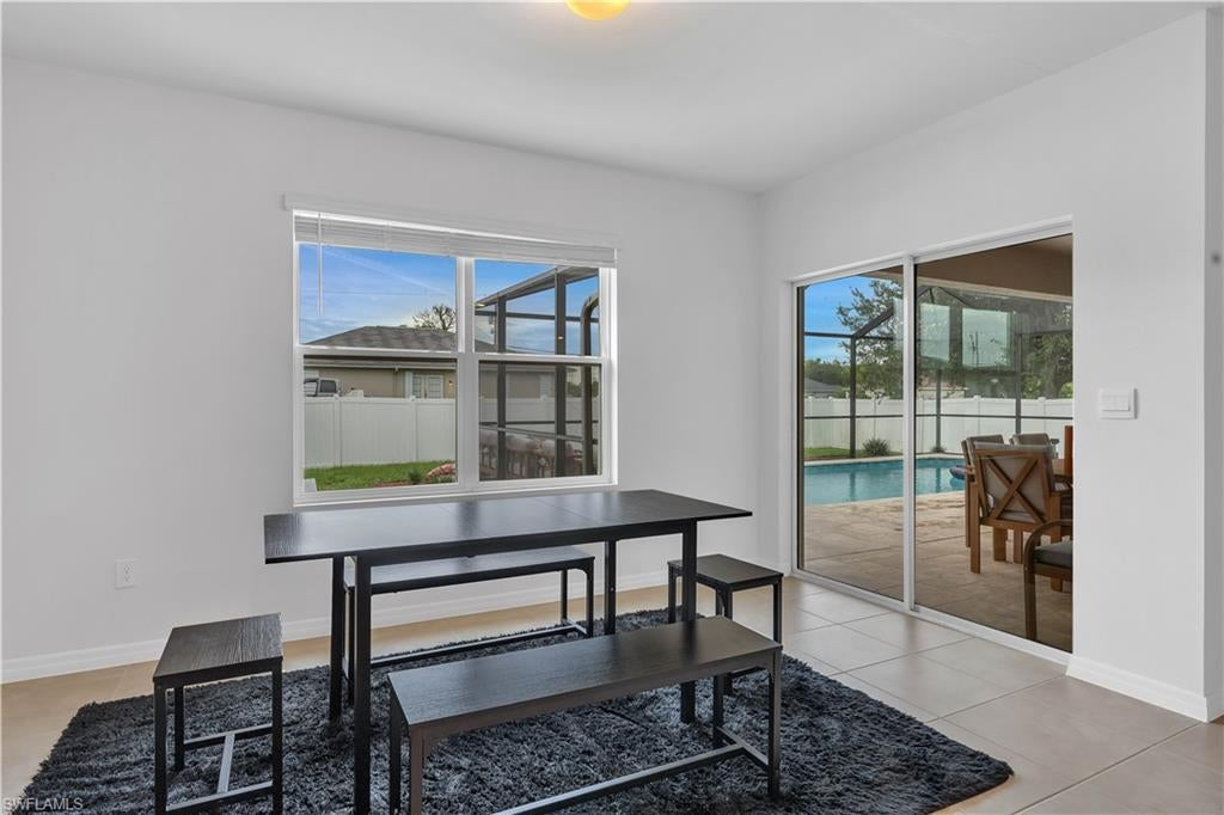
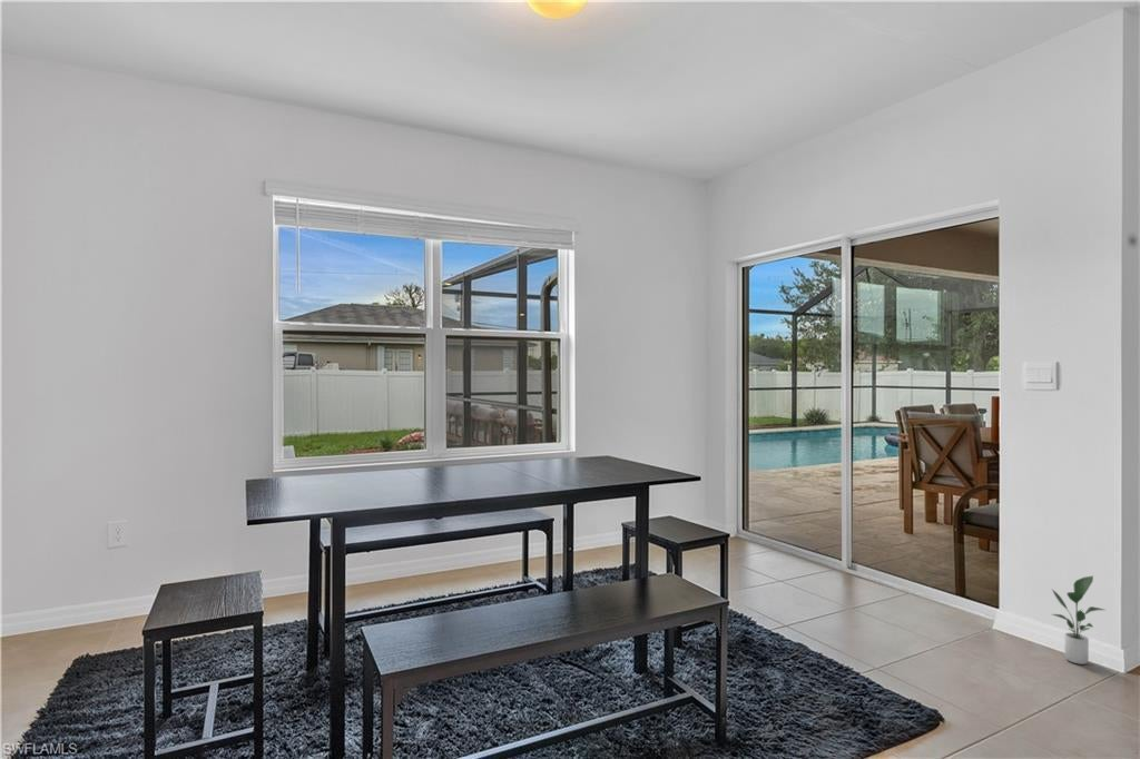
+ potted plant (1072, 619)
